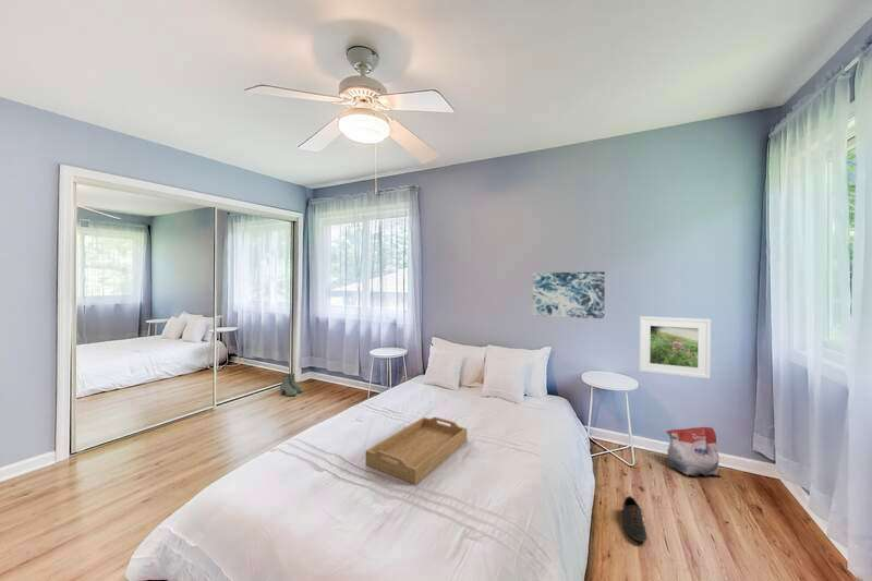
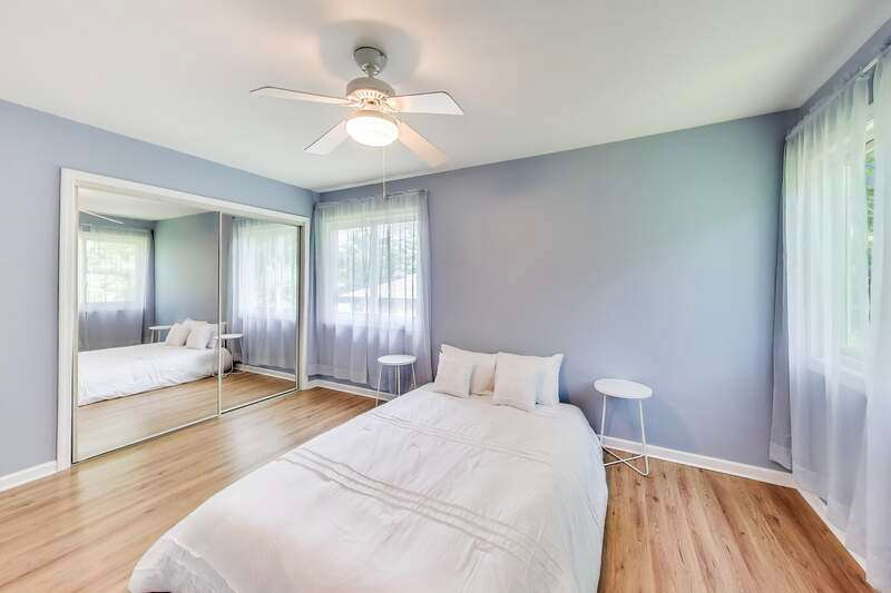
- boots (291, 384)
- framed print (673, 346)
- shoe (633, 517)
- wall art (567, 294)
- serving tray (420, 443)
- bag (693, 446)
